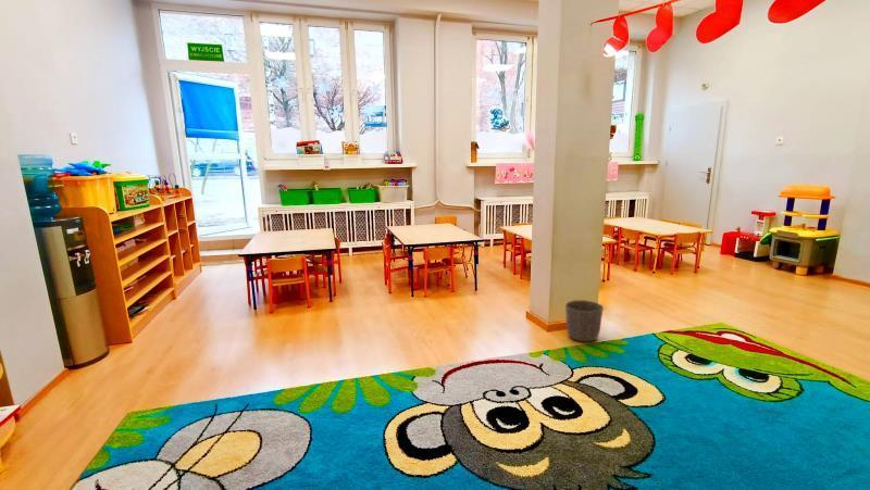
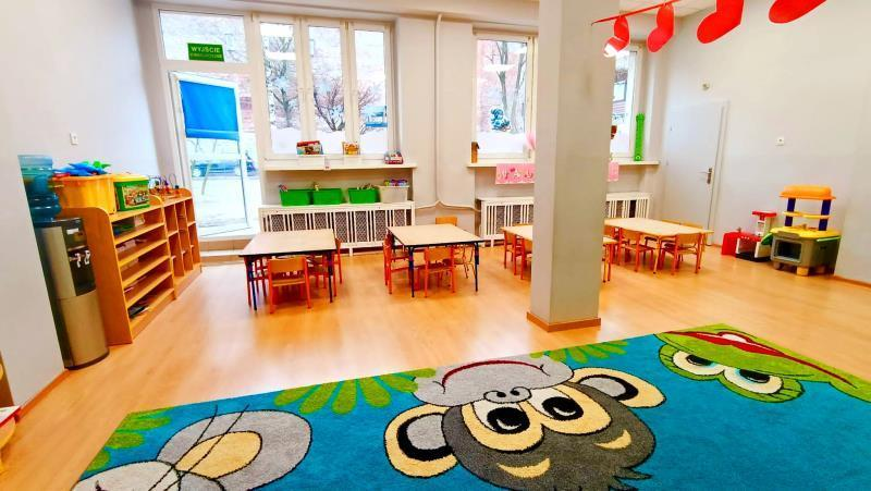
- waste basket (583, 321)
